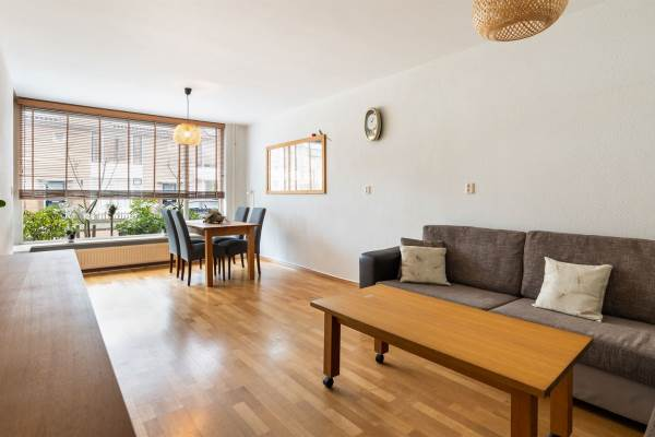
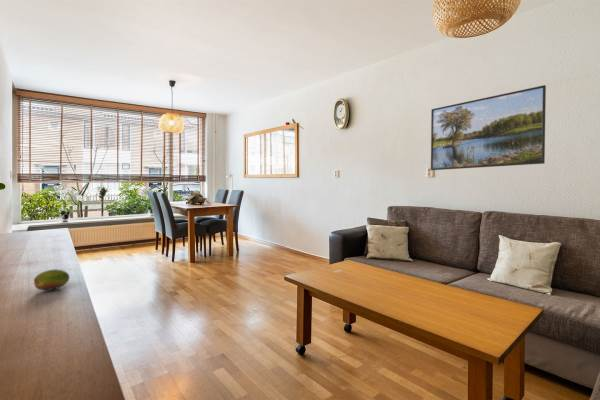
+ fruit (52, 279)
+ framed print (481, 133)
